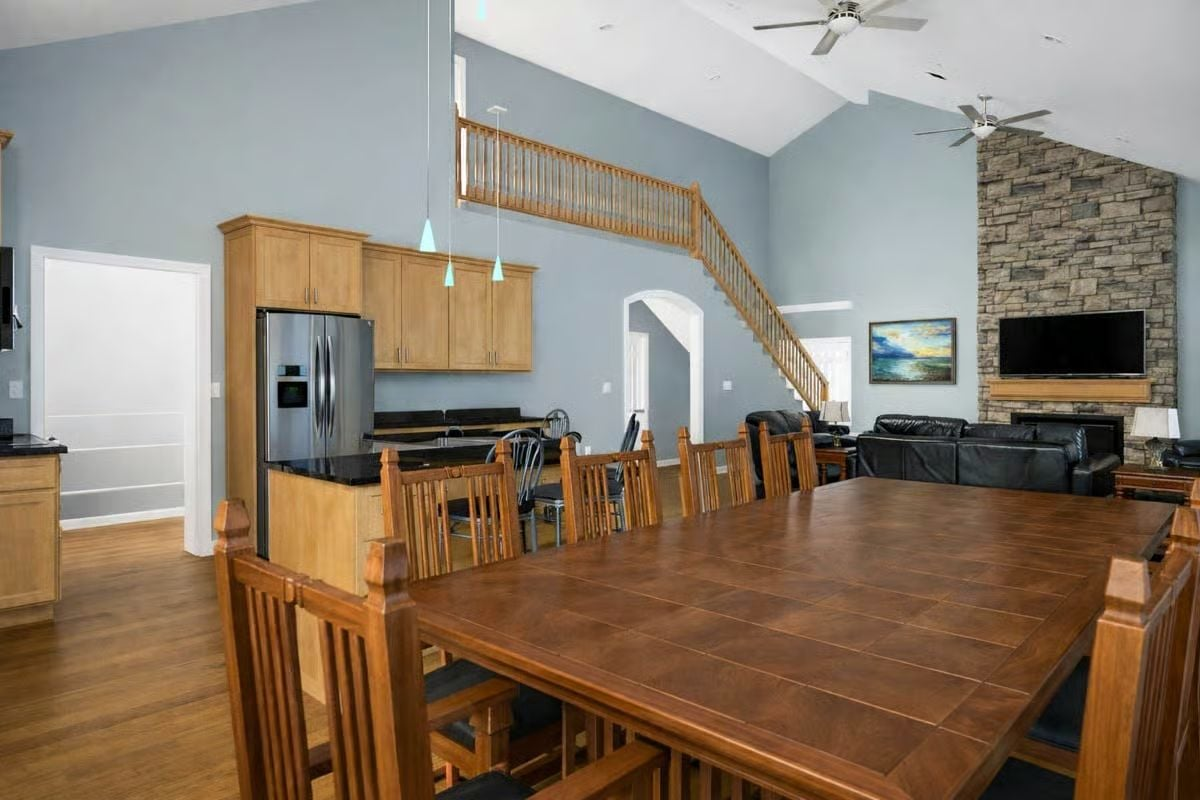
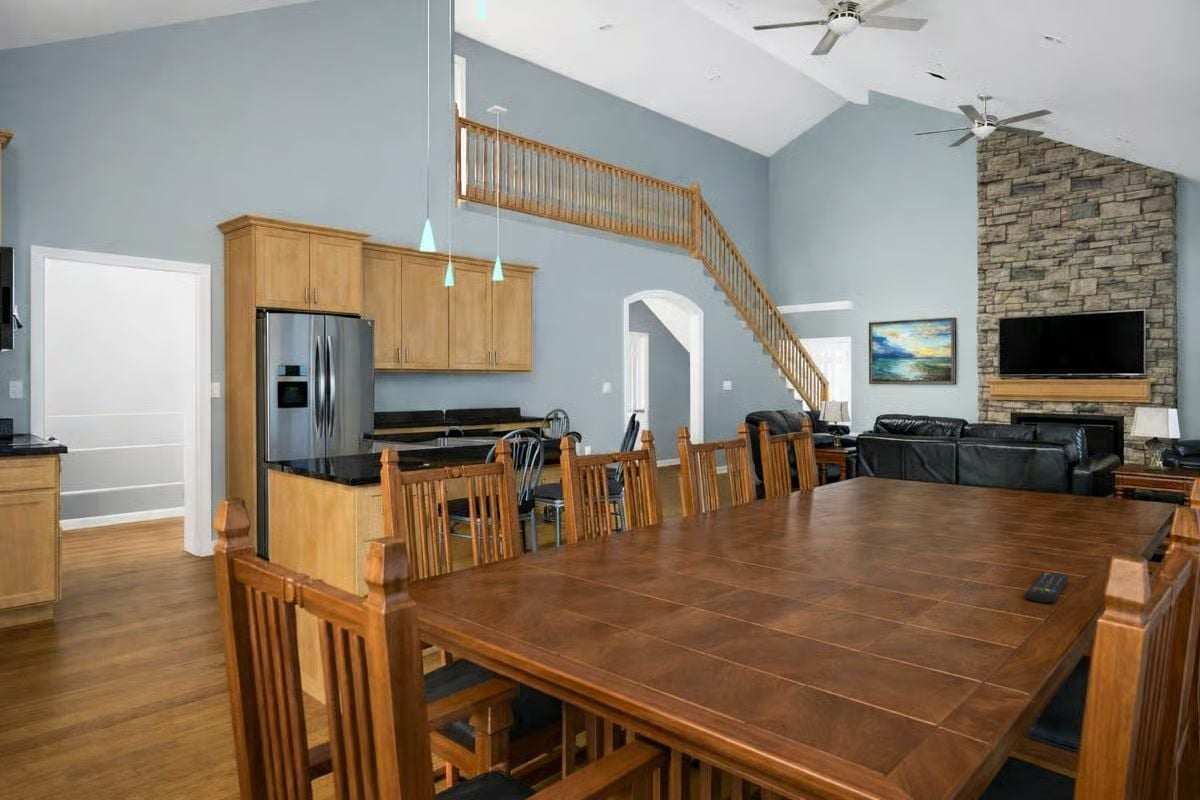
+ remote control (1048, 586)
